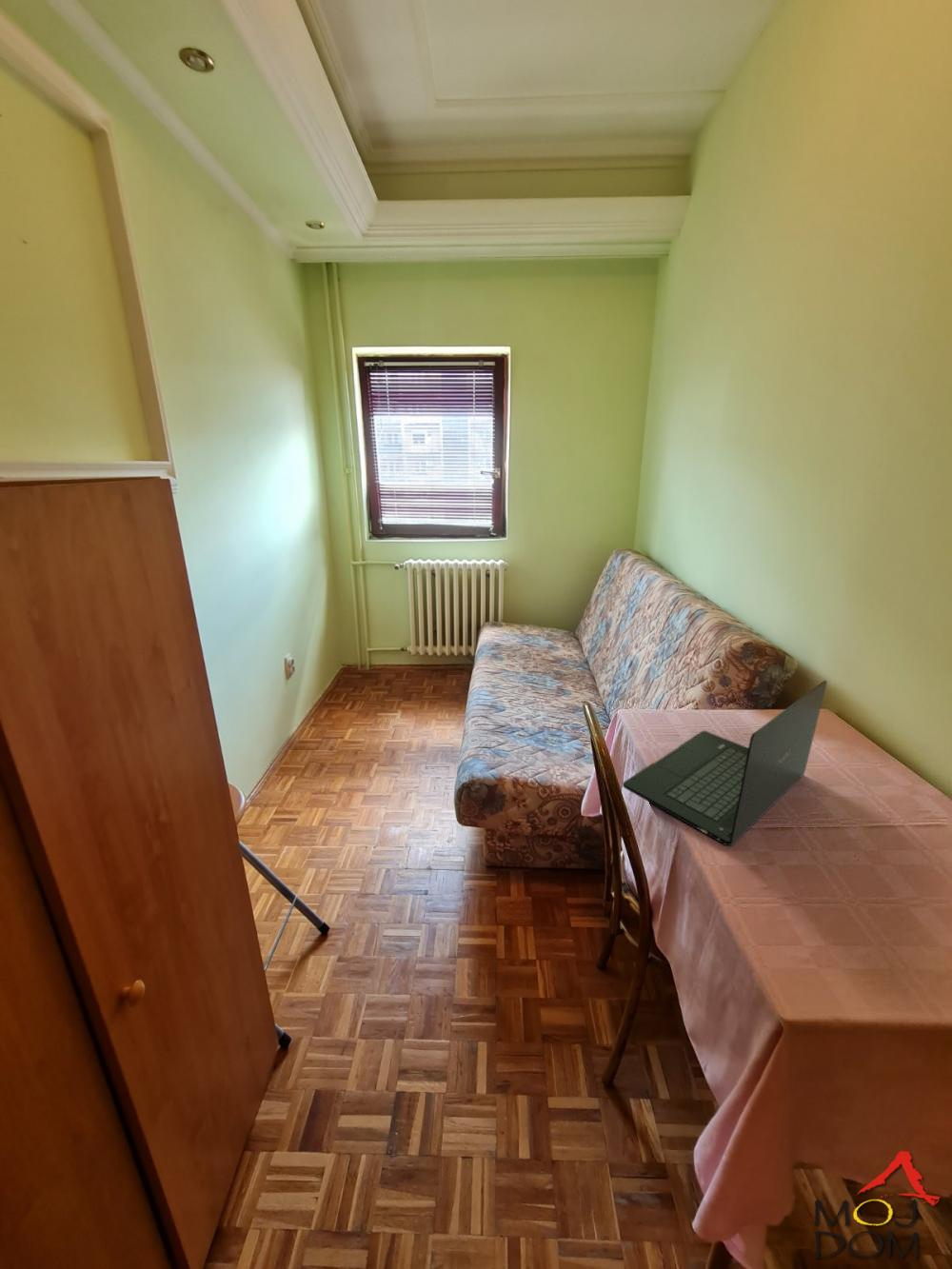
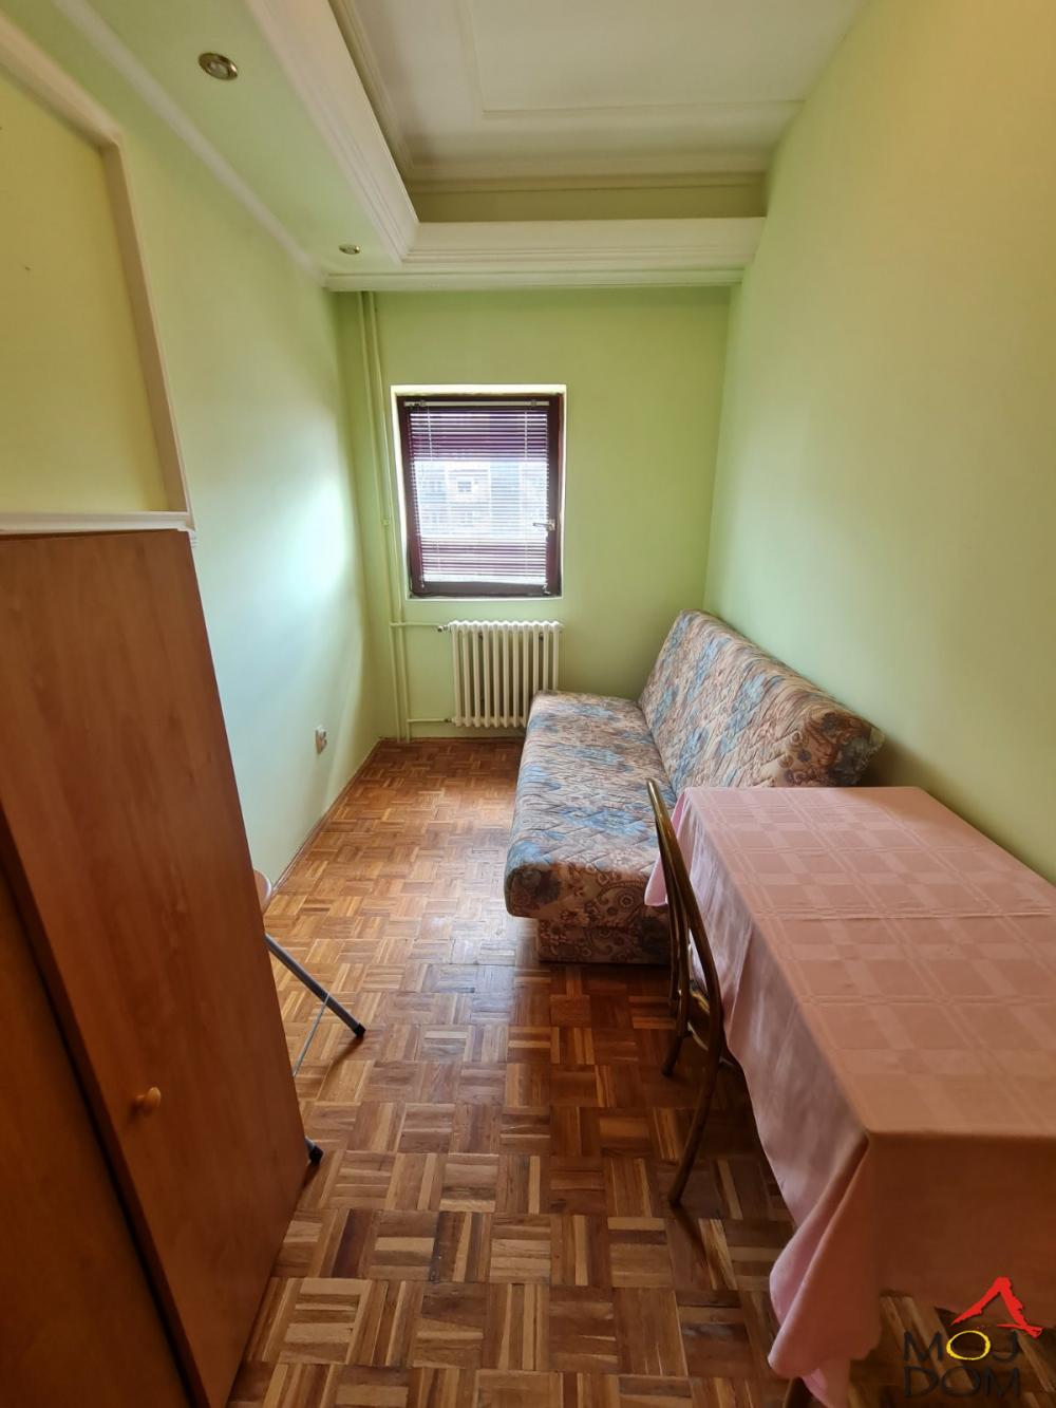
- laptop (721, 737)
